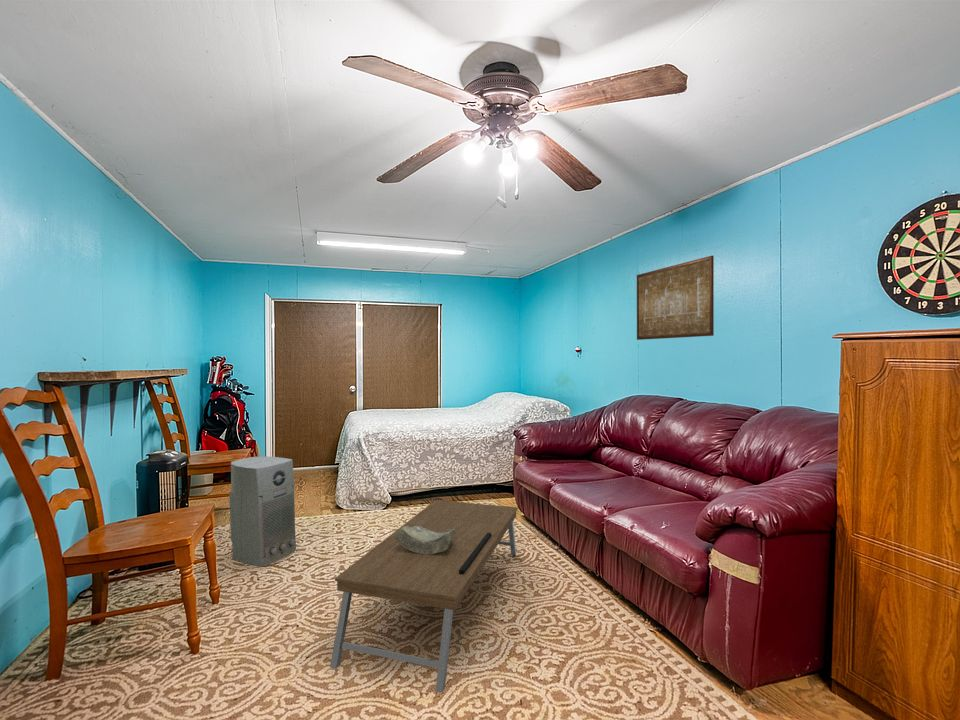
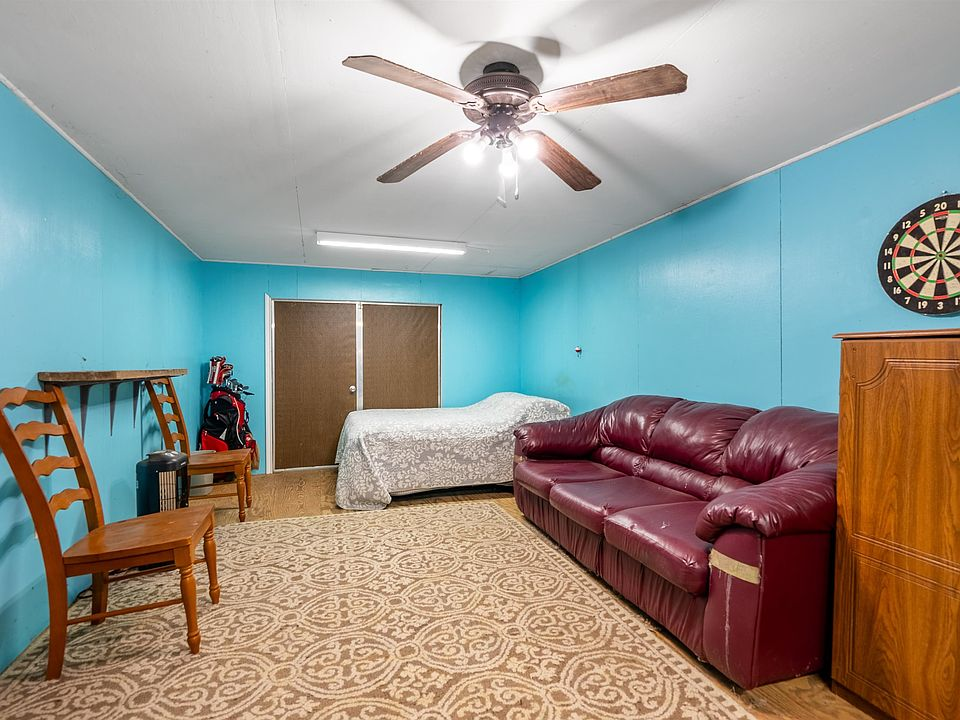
- air purifier (261, 507)
- wall art (671, 302)
- coffee table (443, 565)
- decorative bowl (428, 530)
